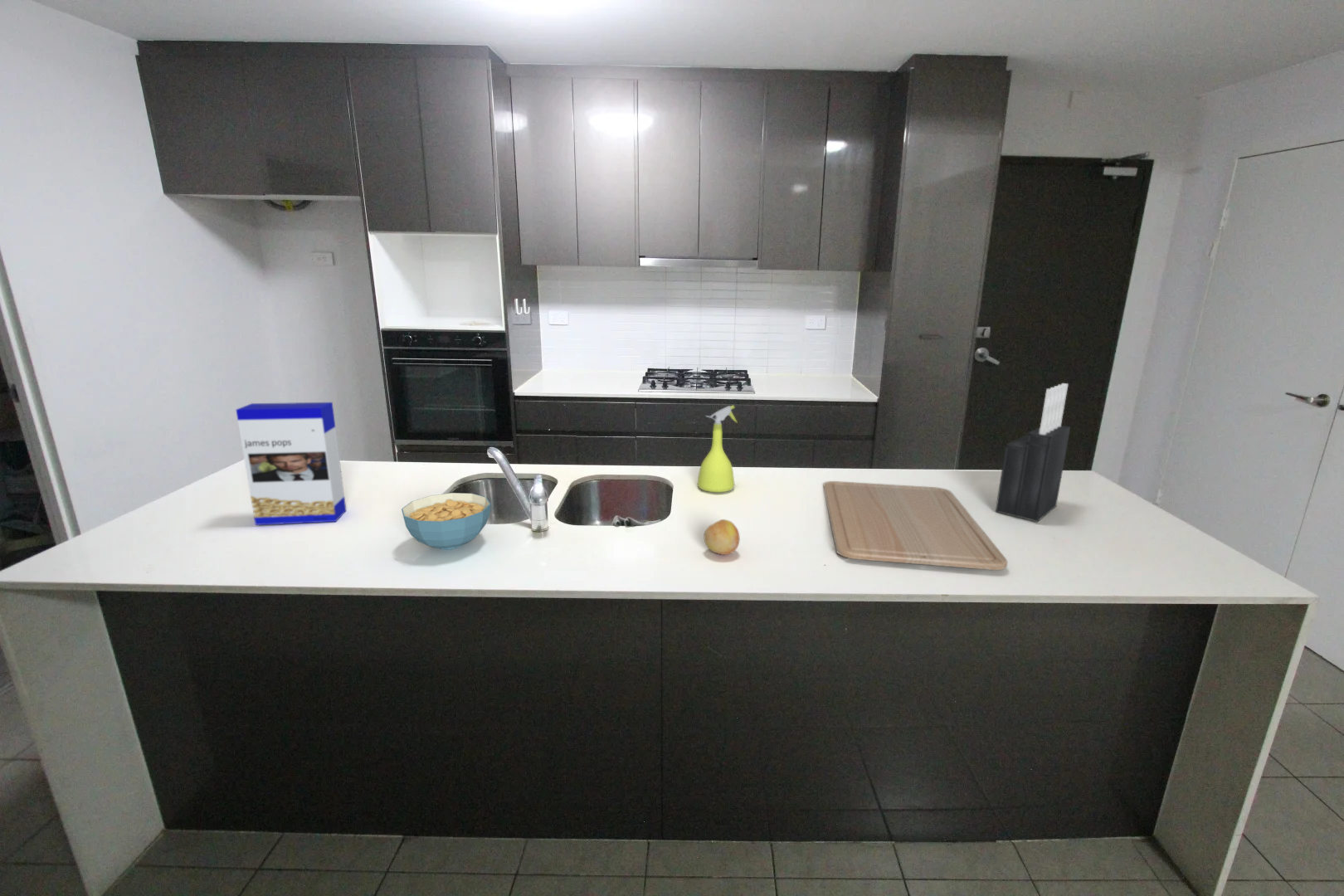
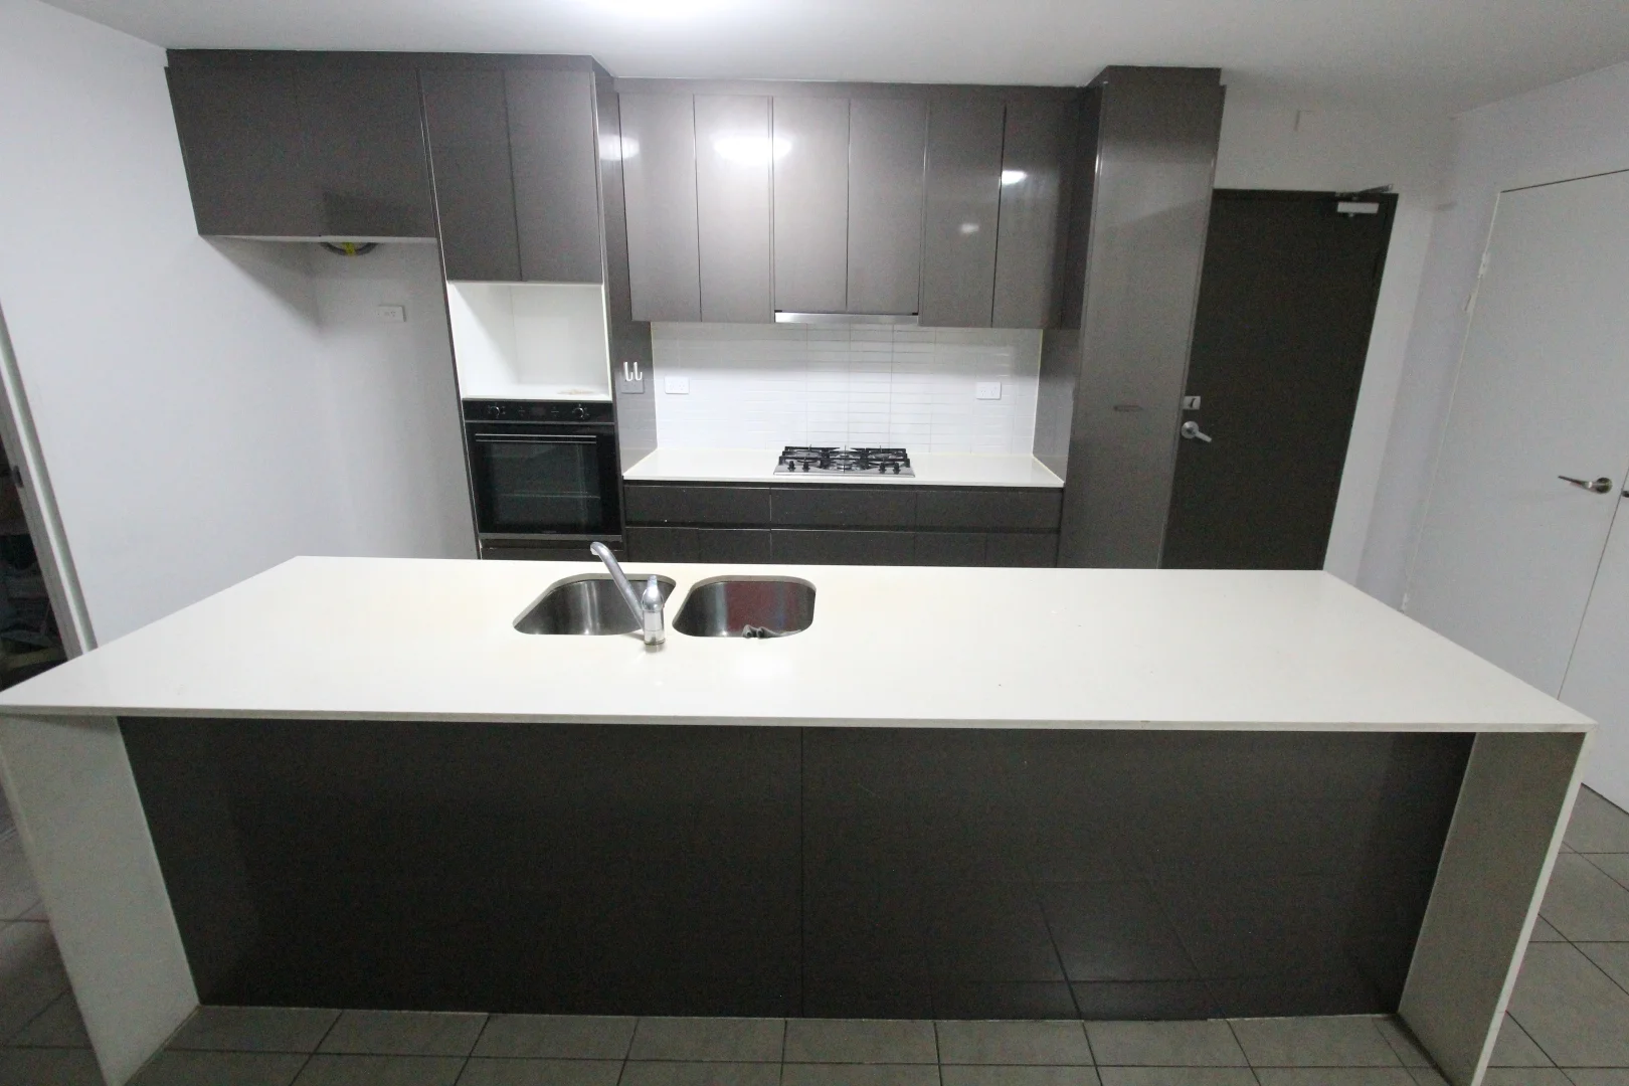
- fruit (722, 537)
- cereal box (294, 463)
- chopping board (900, 518)
- knife block (1031, 448)
- spray bottle (718, 447)
- cereal bowl (448, 525)
